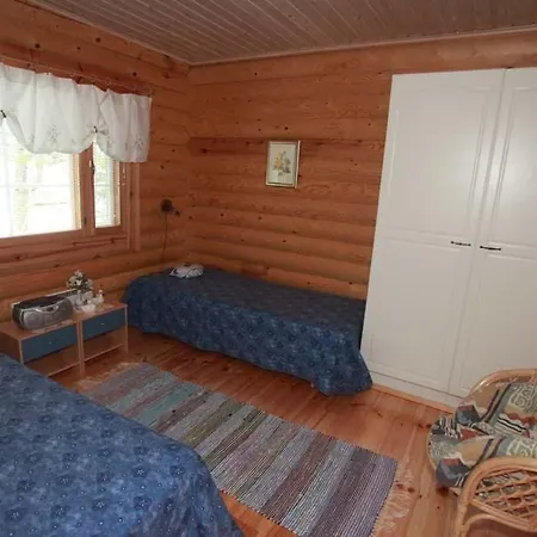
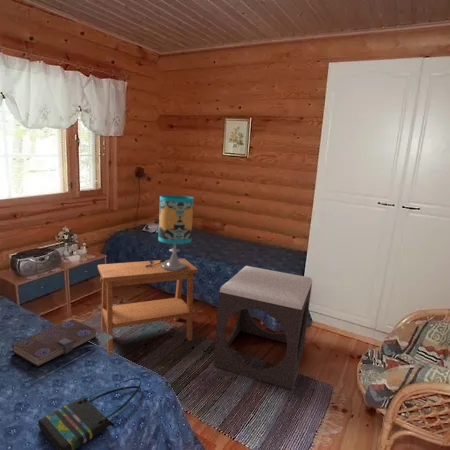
+ tote bag (97, 409)
+ footstool (269, 314)
+ book (57, 339)
+ side table (147, 301)
+ table lamp (168, 231)
